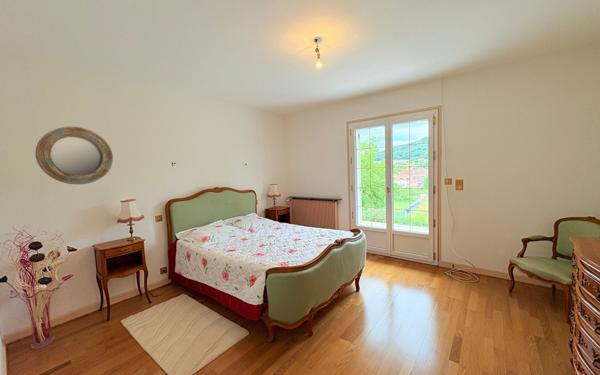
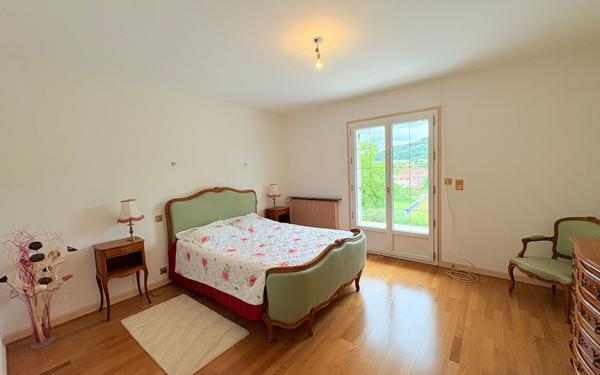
- home mirror (77, 155)
